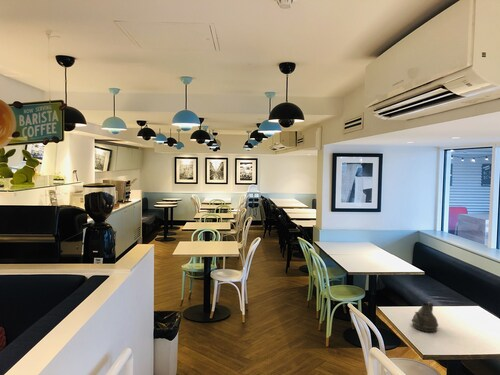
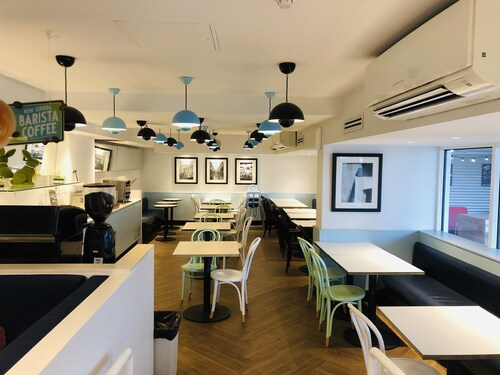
- teapot (422, 317)
